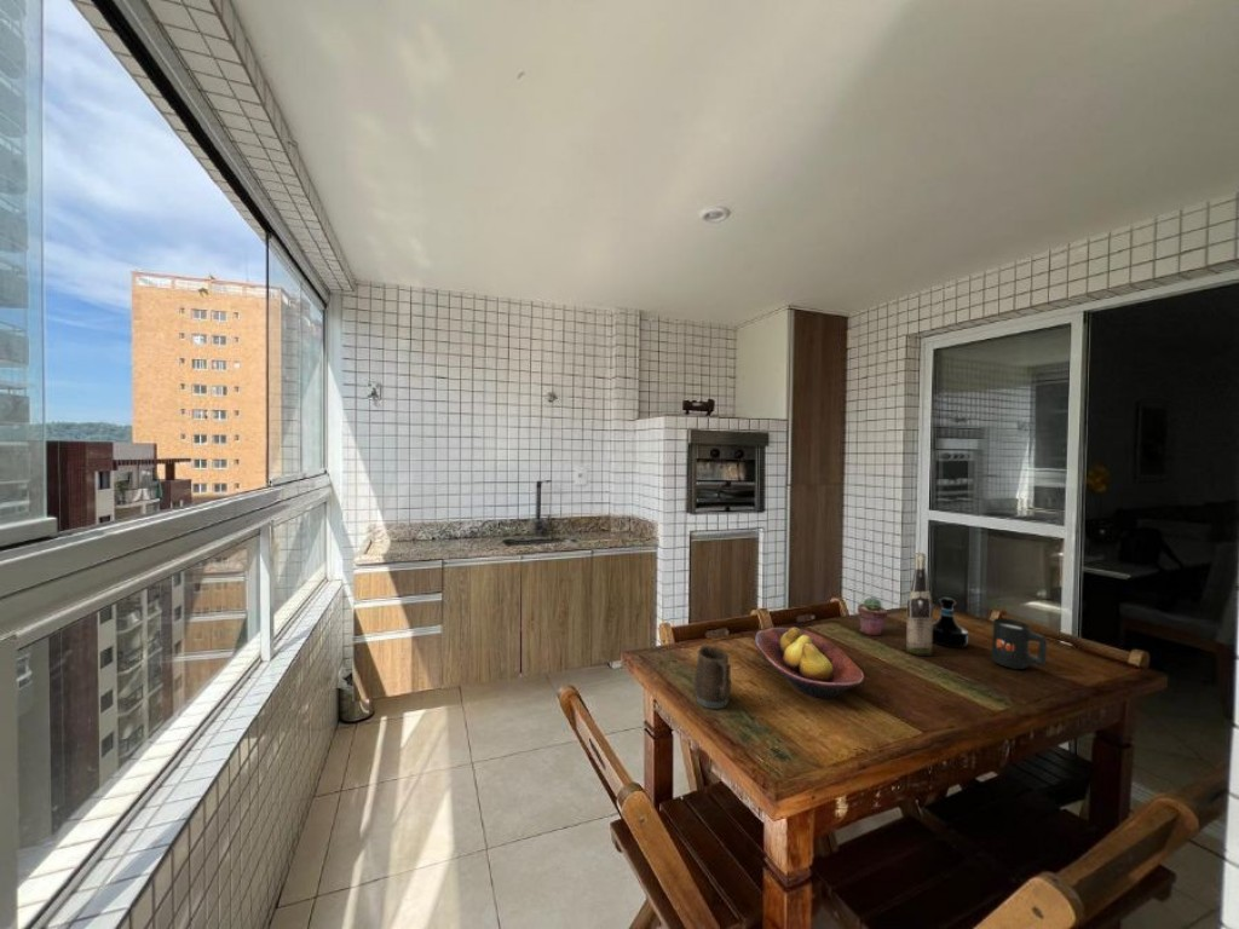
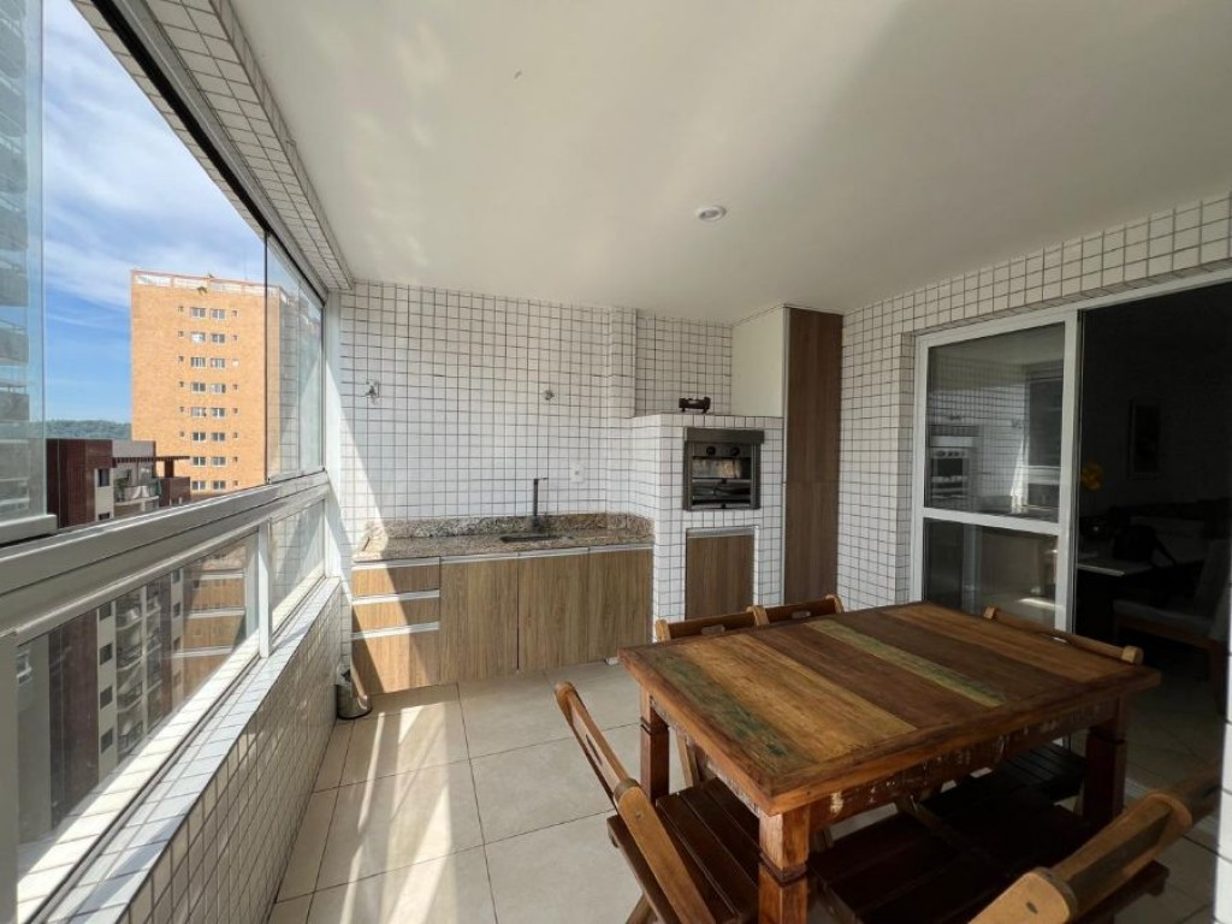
- tequila bottle (946, 619)
- mug (1018, 645)
- potted succulent (871, 614)
- wine bottle (920, 602)
- fruit bowl (803, 654)
- mug (714, 677)
